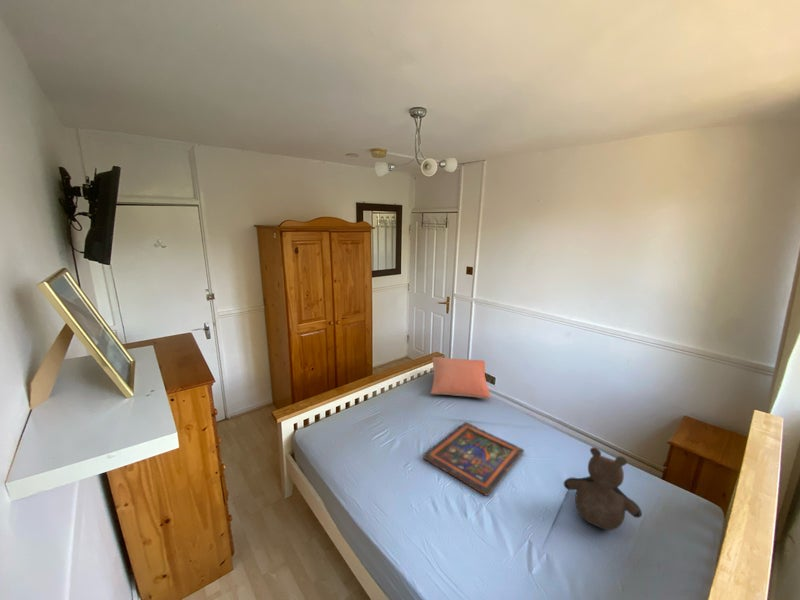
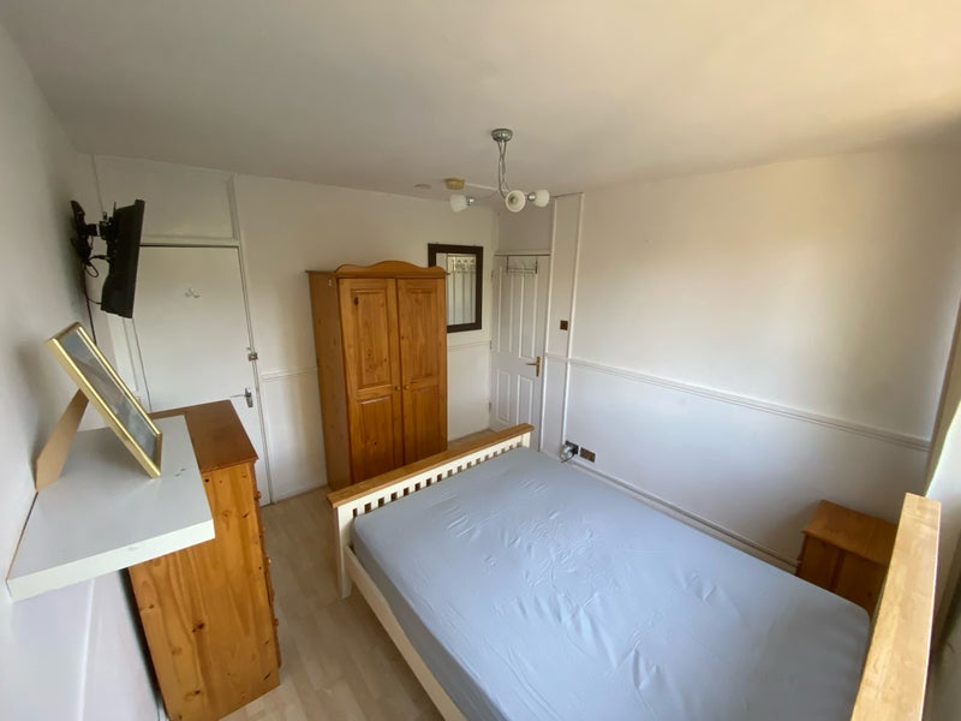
- teddy bear (603, 480)
- pillow (459, 376)
- painted panel (474, 453)
